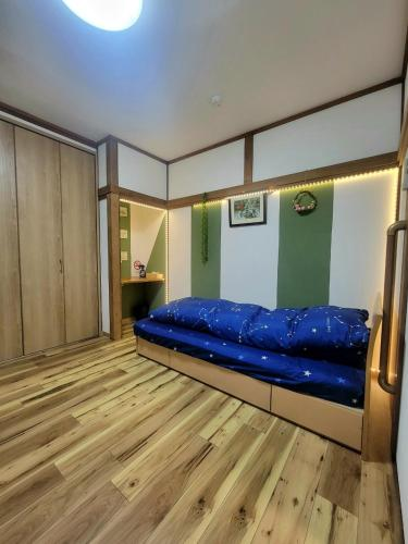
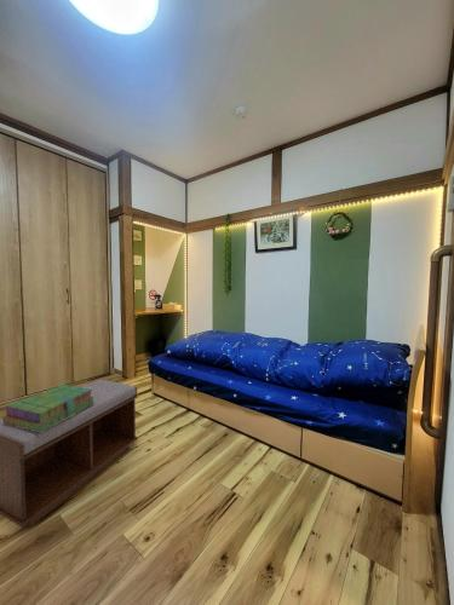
+ bench (71, 437)
+ stack of books (52, 404)
